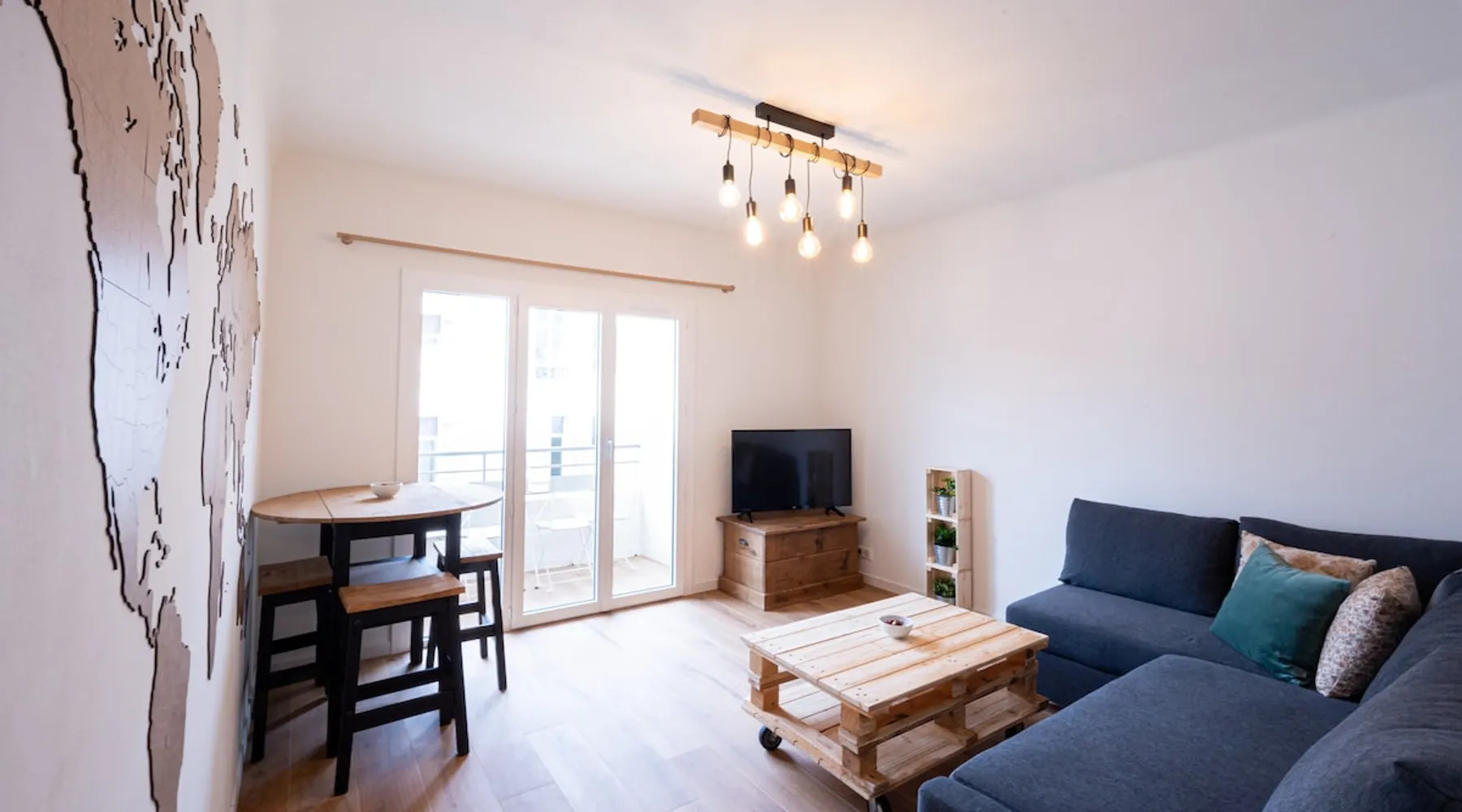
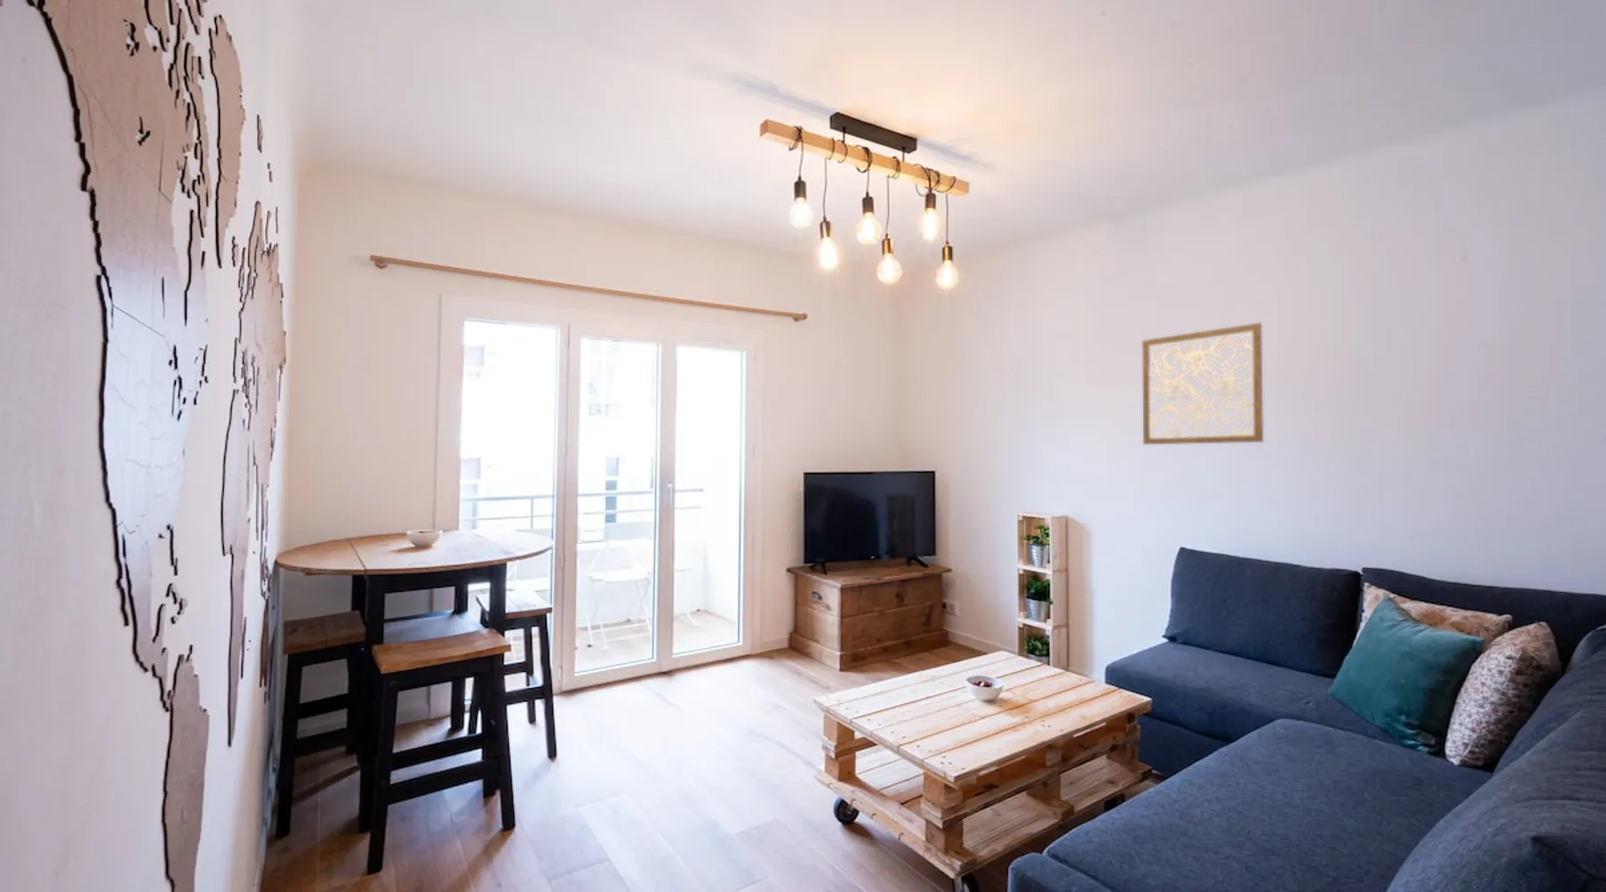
+ wall art (1200, 391)
